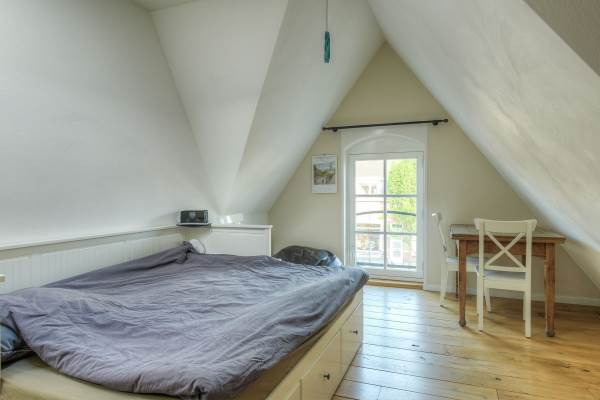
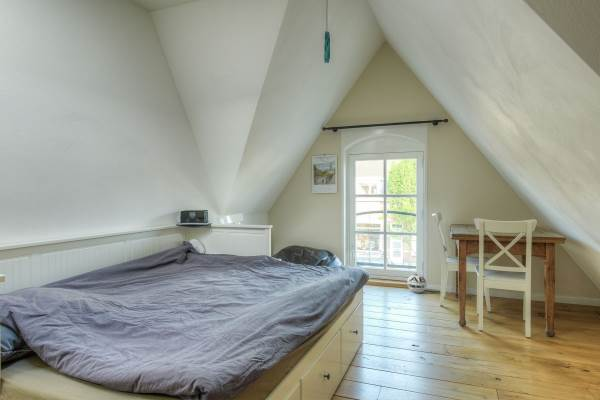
+ ball (416, 283)
